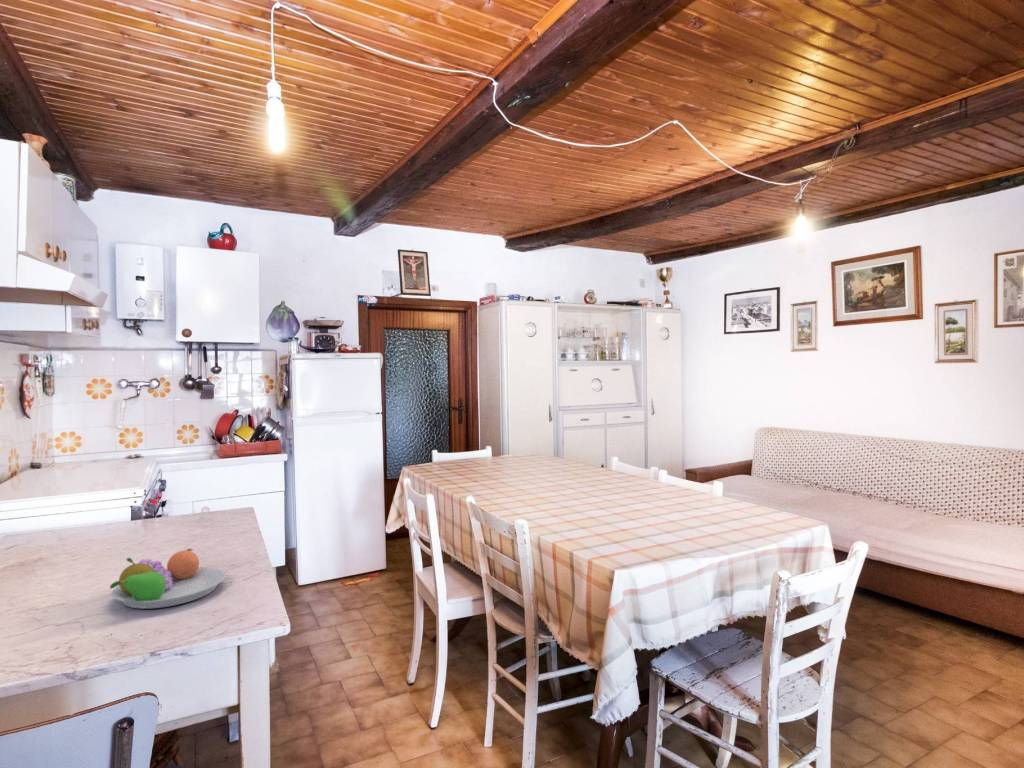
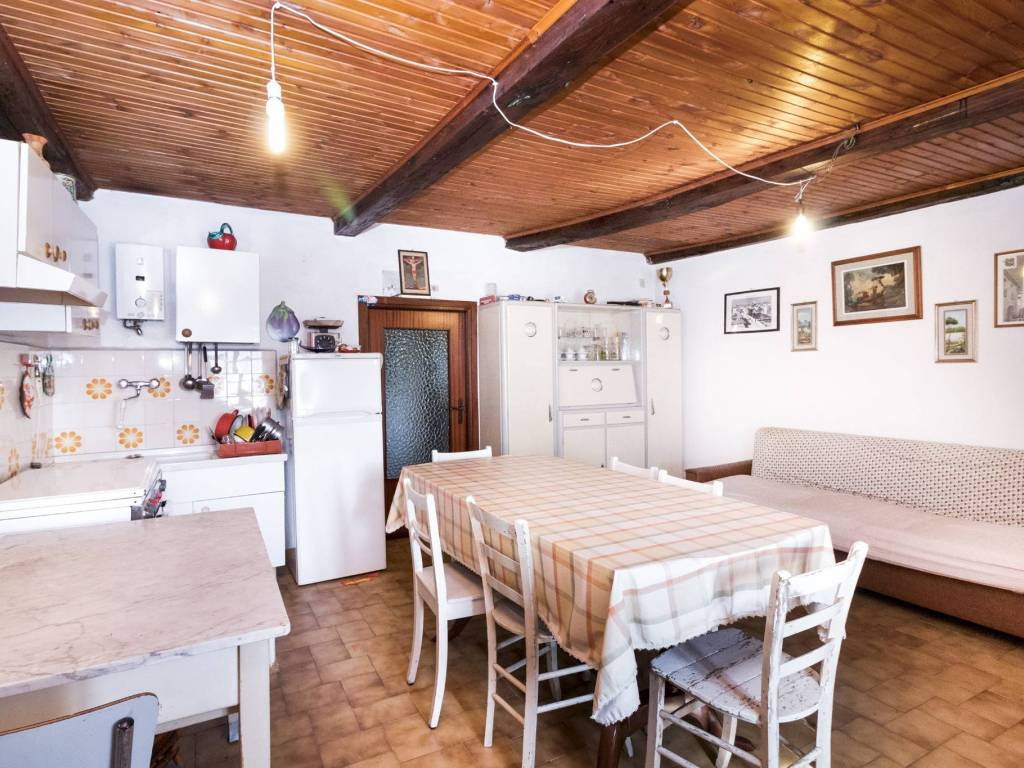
- fruit bowl (166, 574)
